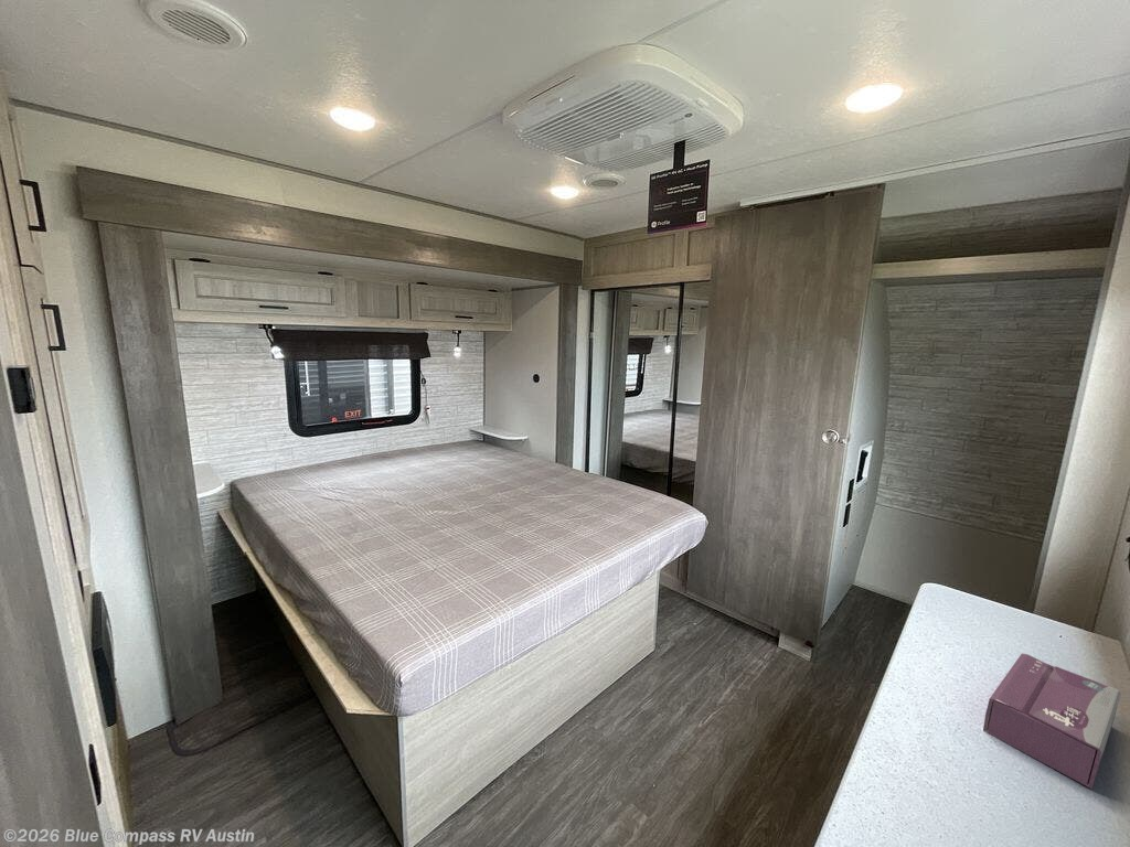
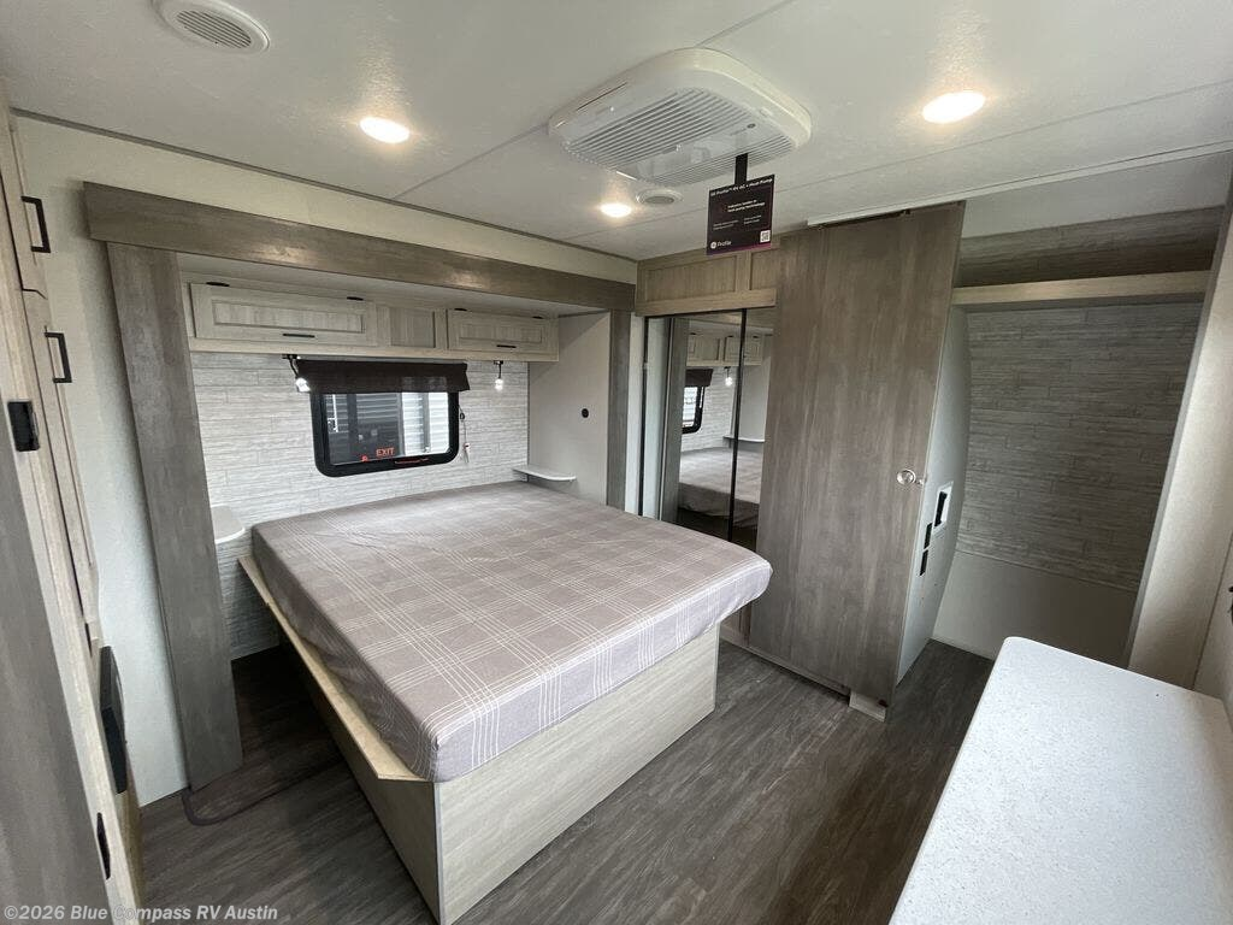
- tissue box (1052, 710)
